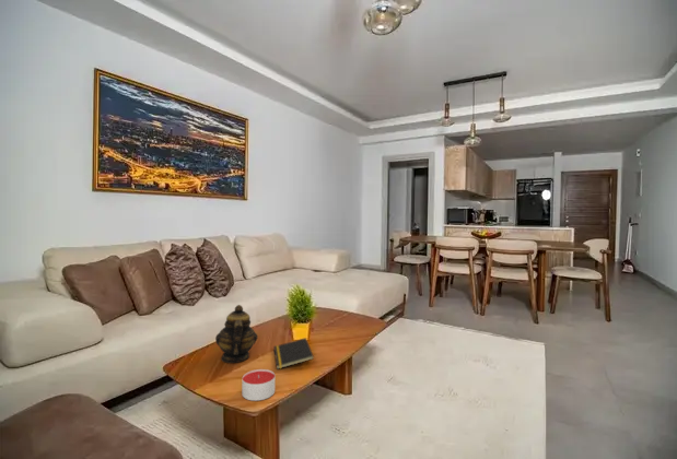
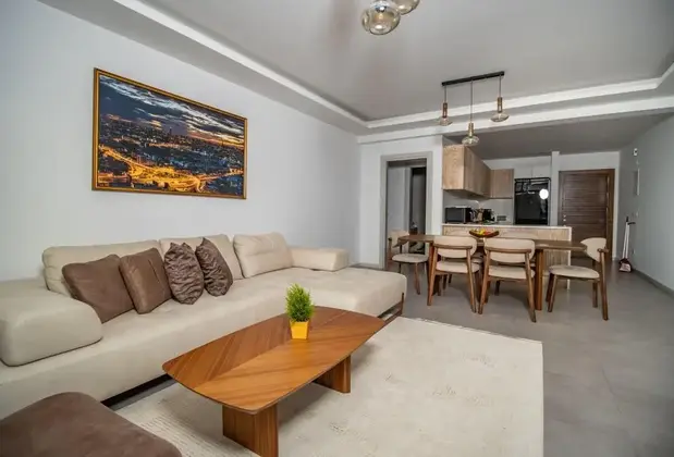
- candle (258, 384)
- notepad (292, 352)
- teapot (236, 331)
